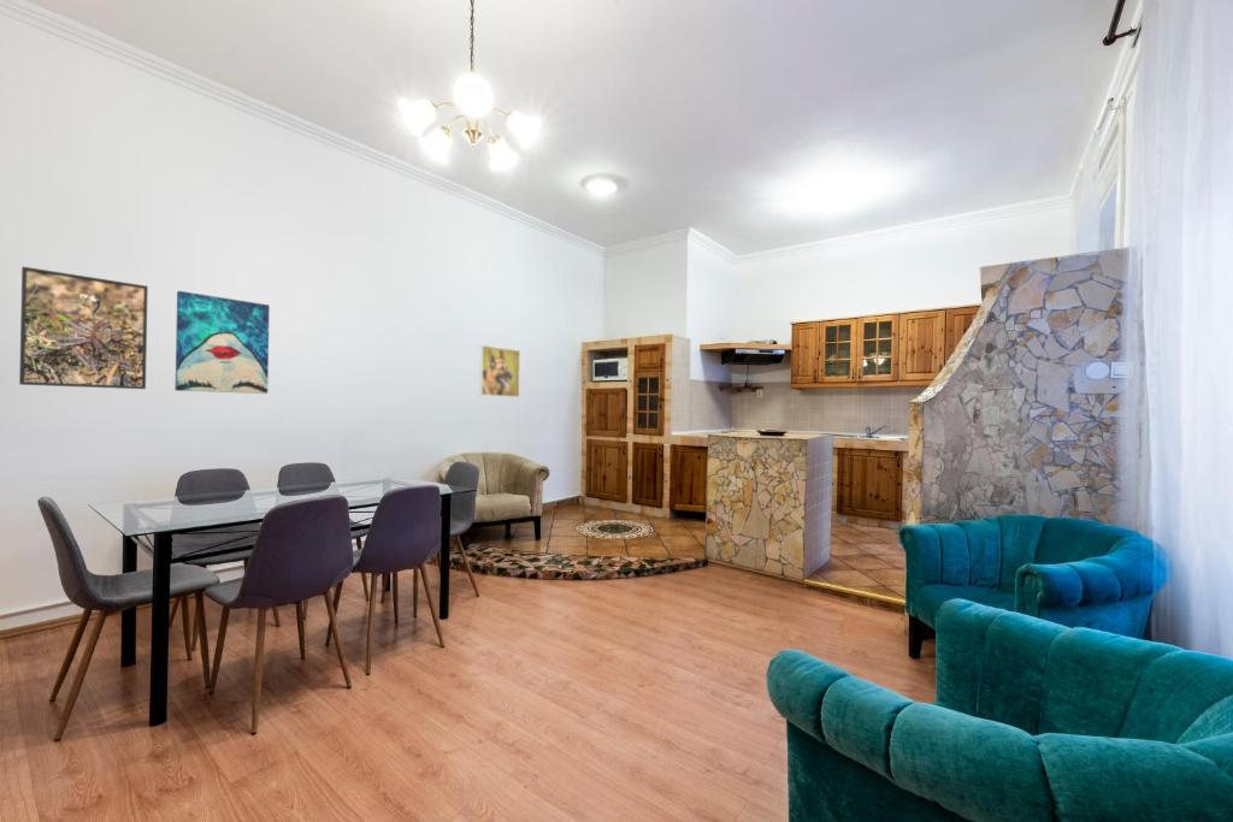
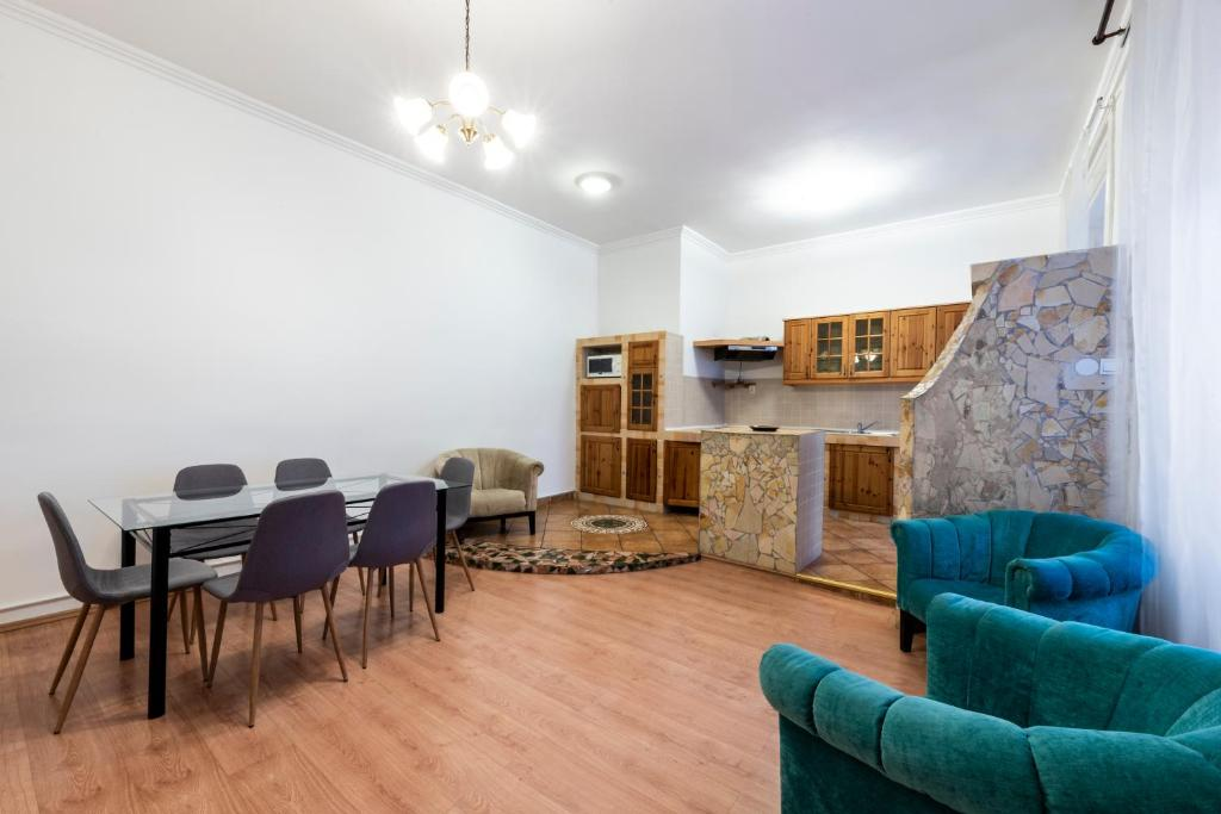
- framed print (88, 331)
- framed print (500, 372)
- wall art (224, 345)
